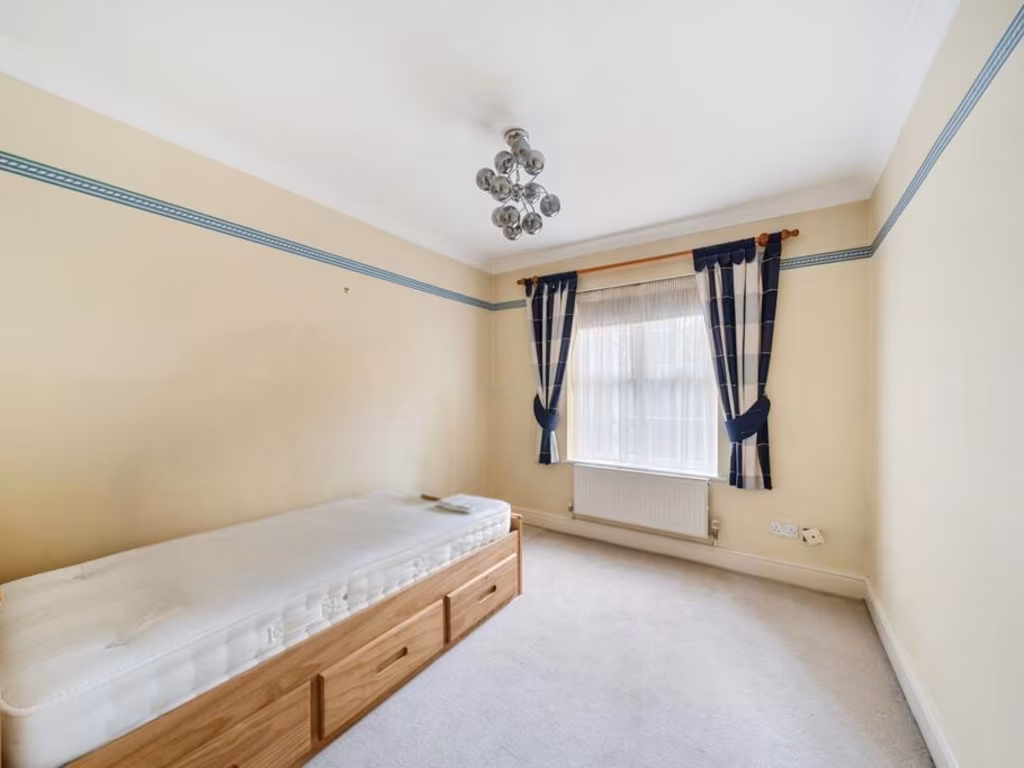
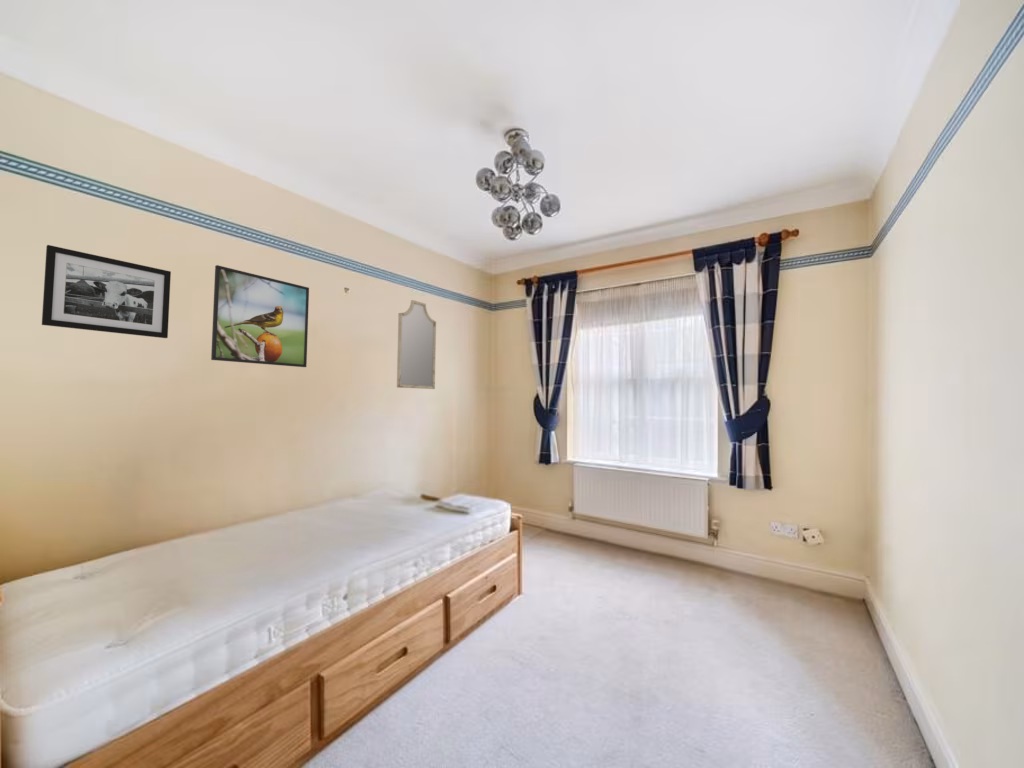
+ home mirror (418, 344)
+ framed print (264, 320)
+ picture frame (112, 295)
